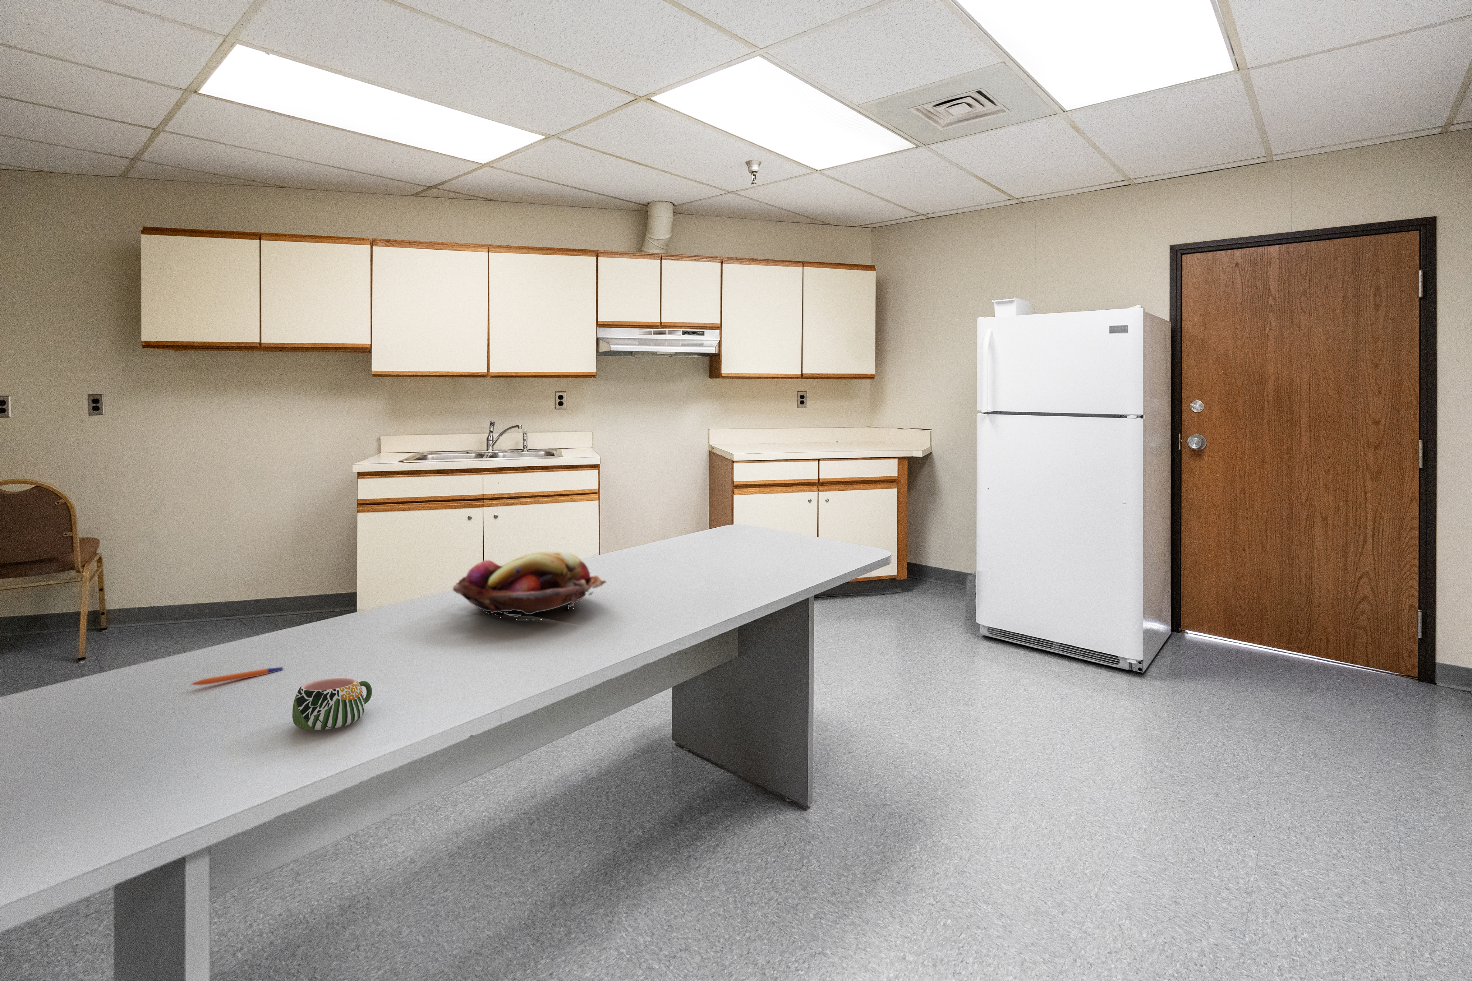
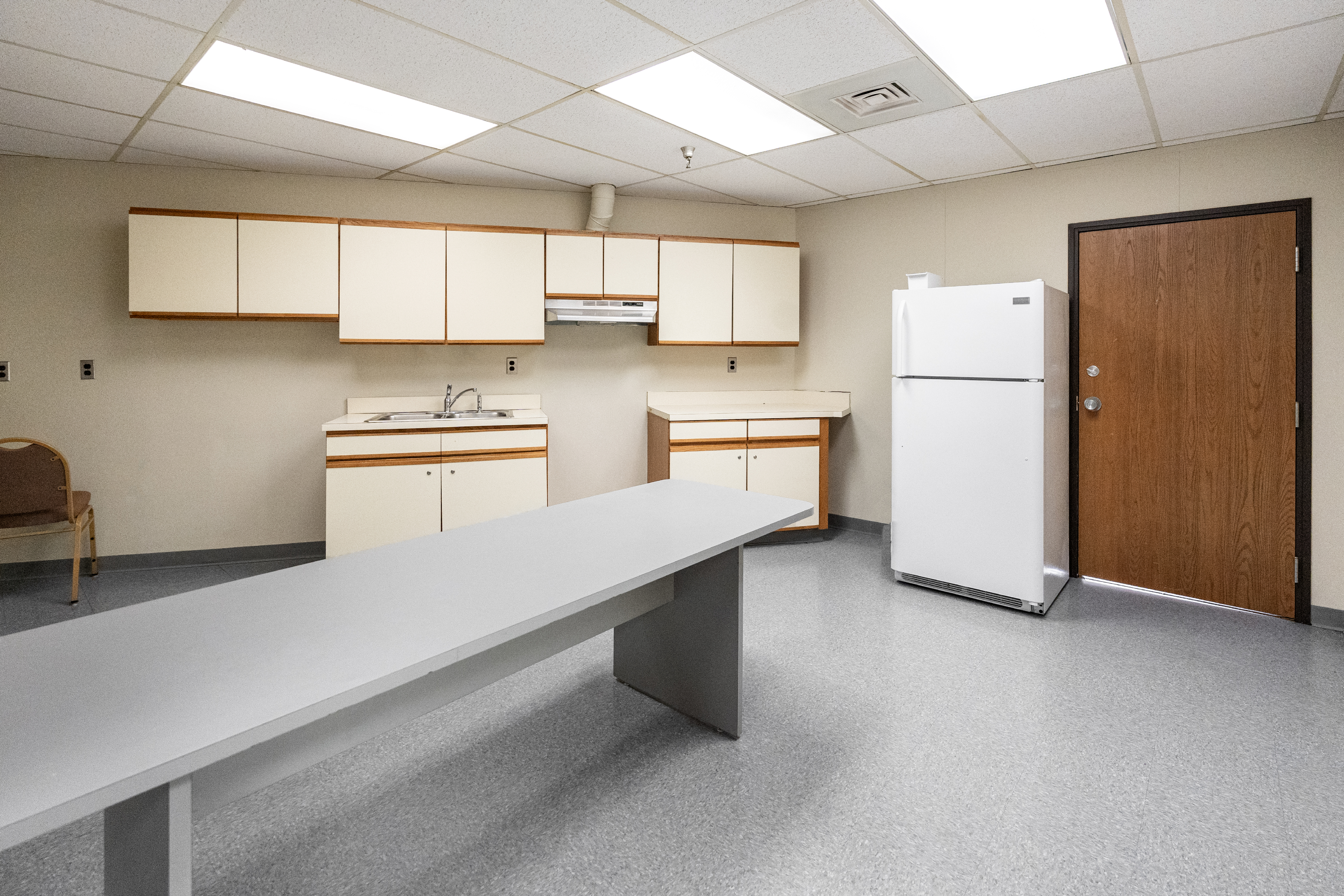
- fruit basket (531, 581)
- mug (336, 701)
- pen (238, 676)
